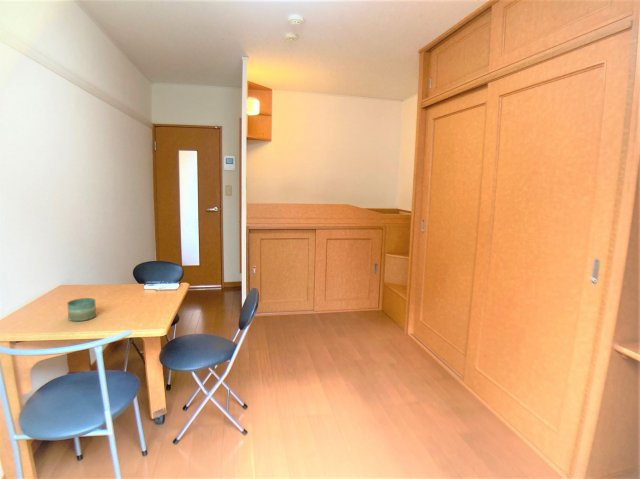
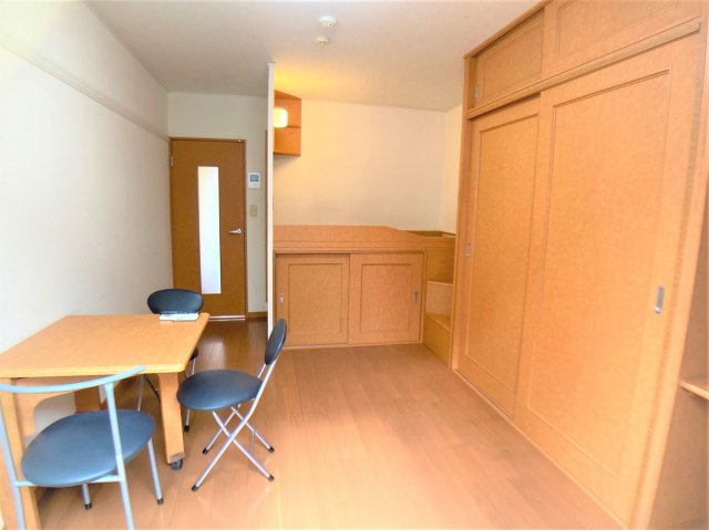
- candle (81, 309)
